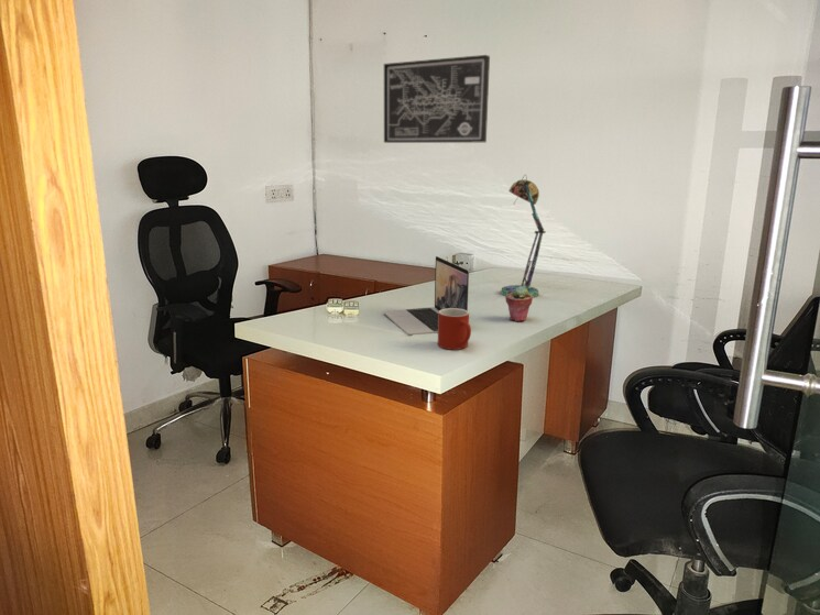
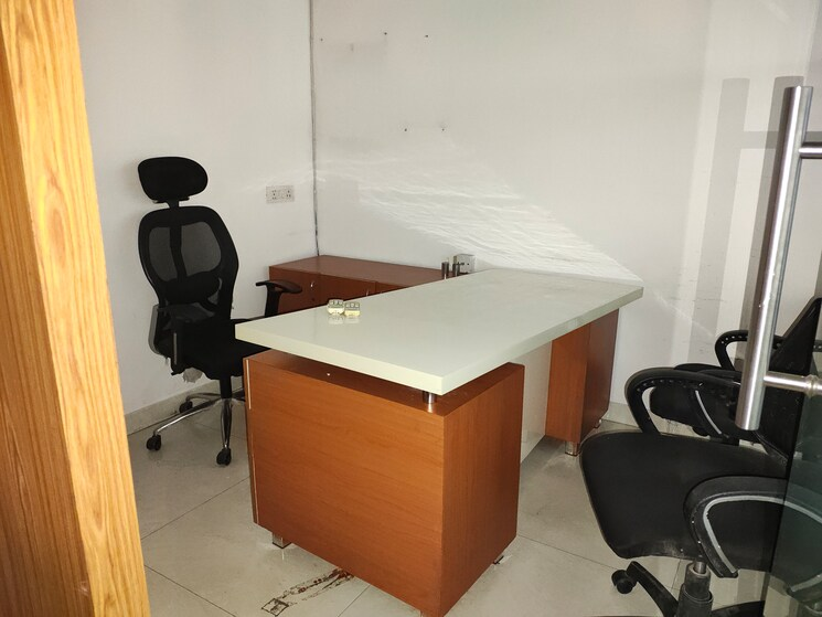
- mug (458, 330)
- wall art (433, 101)
- potted succulent (518, 303)
- desk lamp (535, 232)
- laptop (435, 293)
